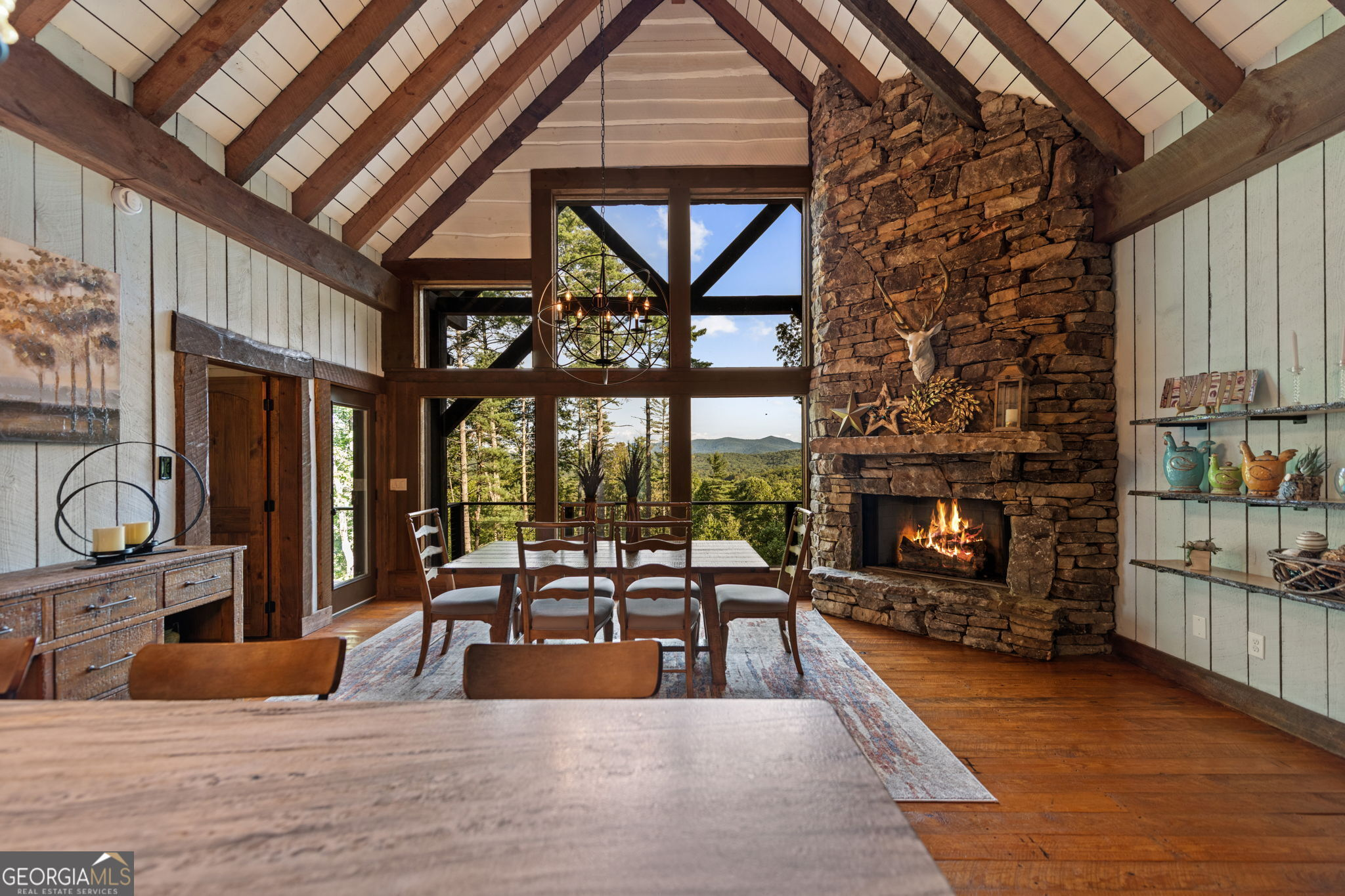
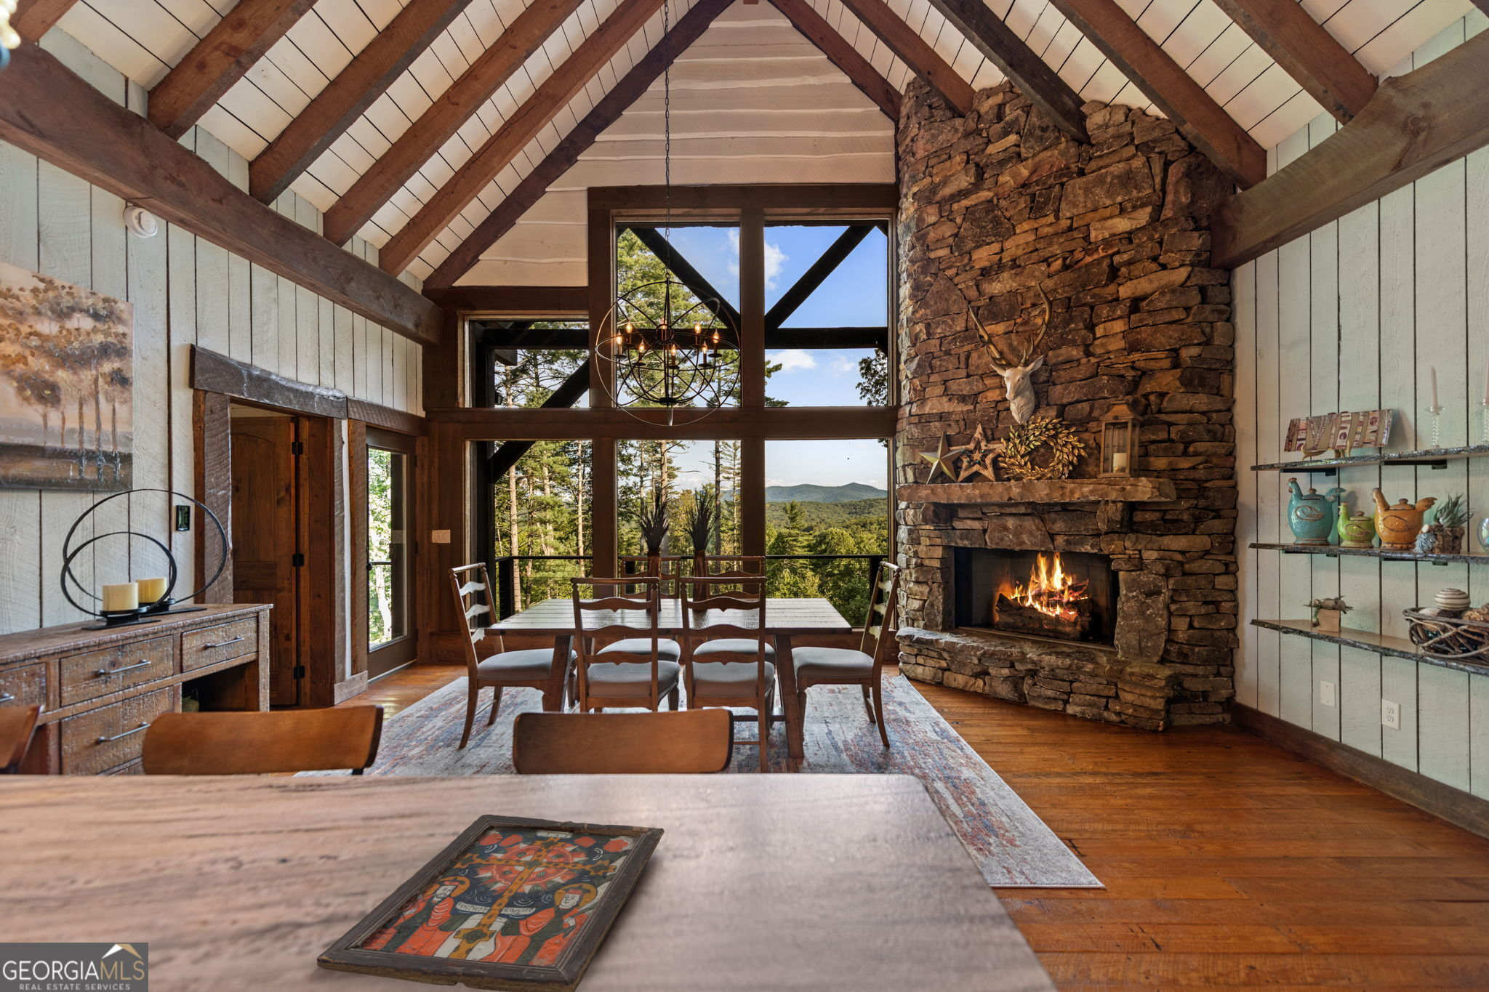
+ board game (520, 886)
